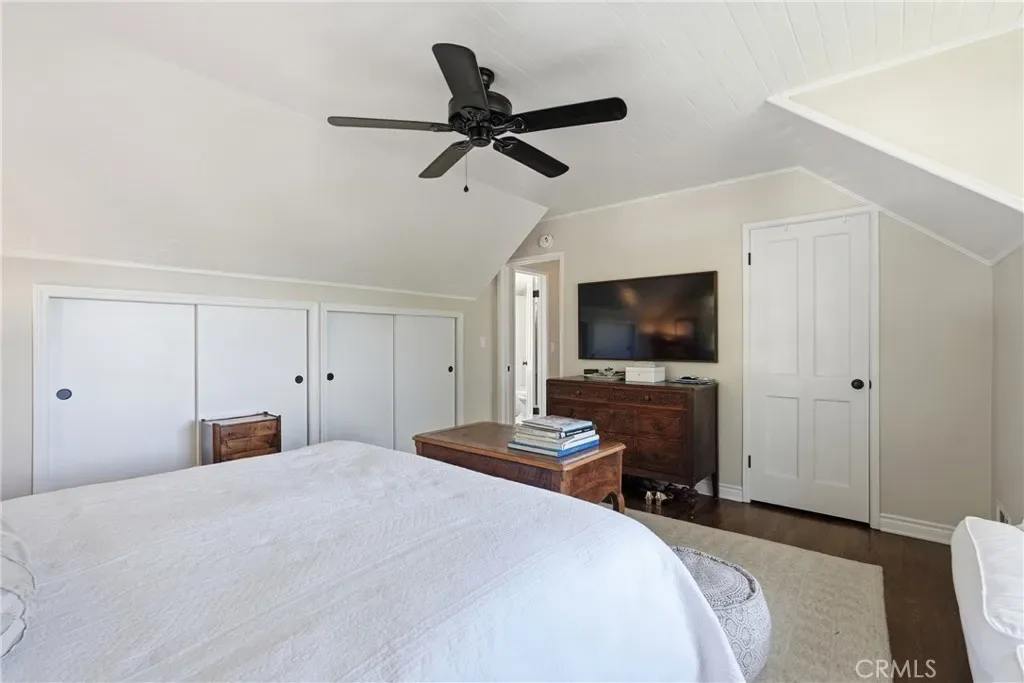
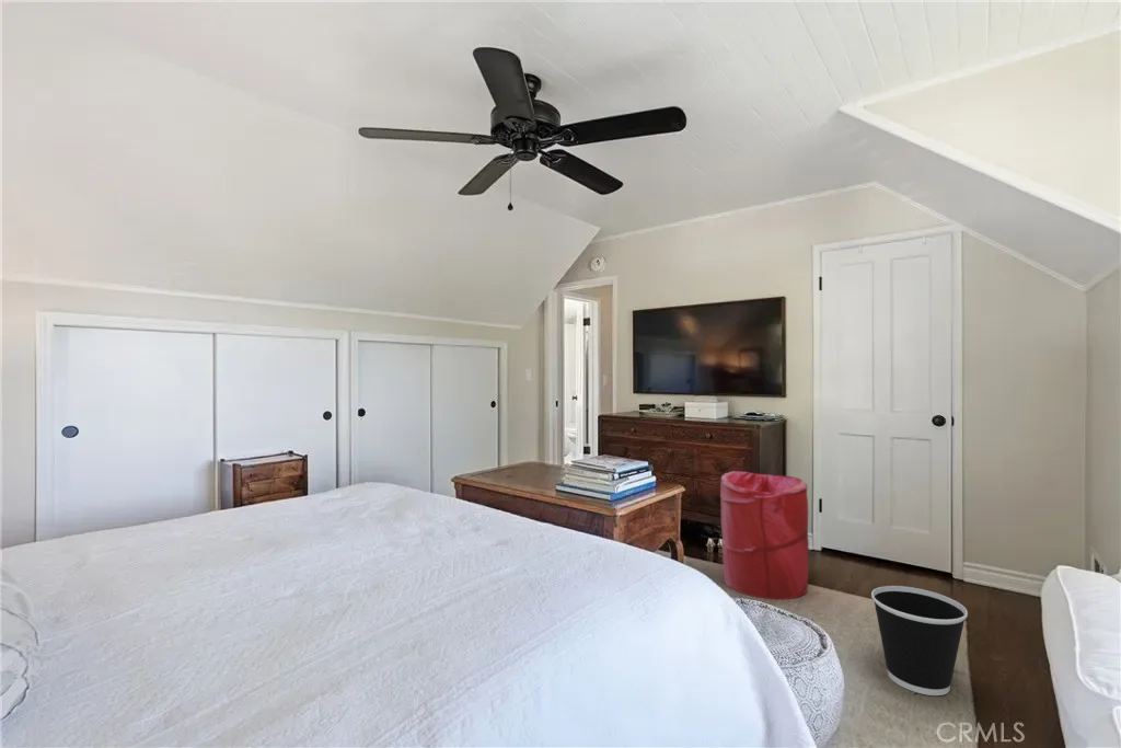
+ wastebasket (917, 641)
+ laundry hamper (763, 530)
